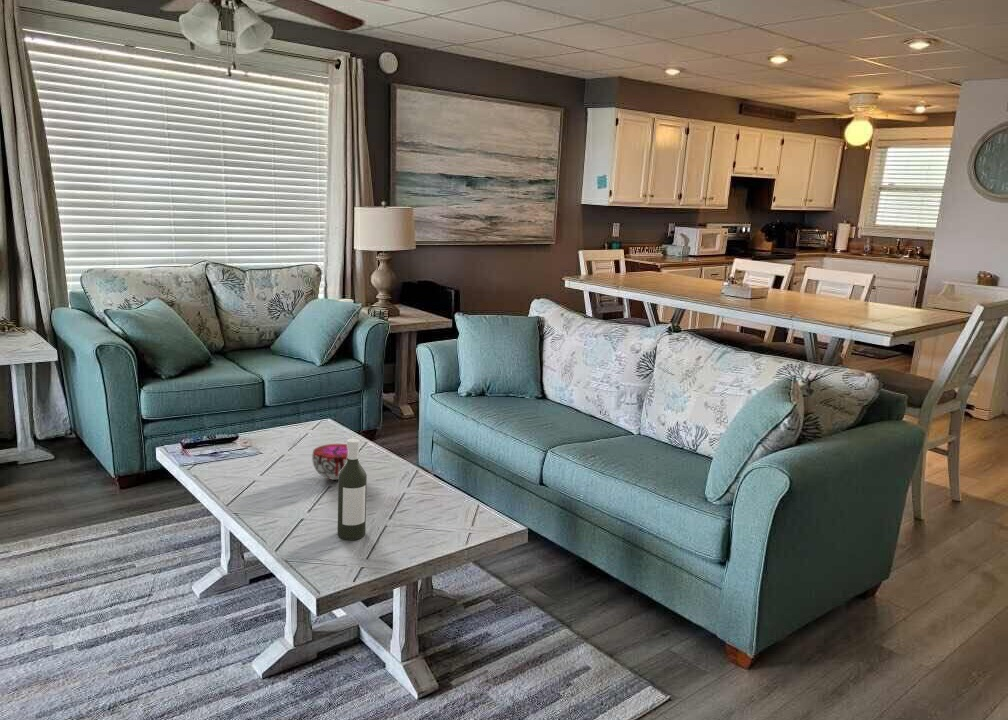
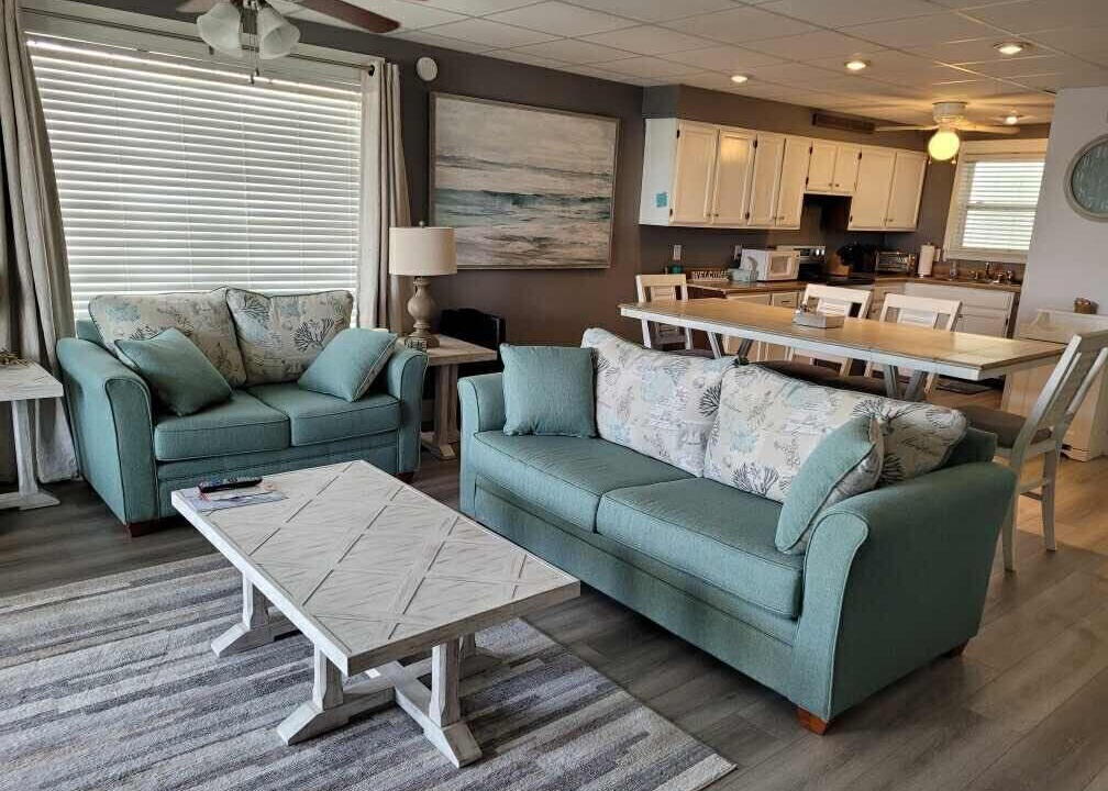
- bottle (352, 487)
- decorative bowl (335, 463)
